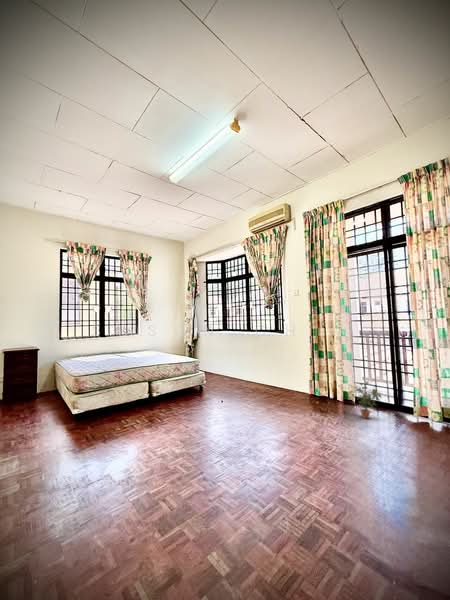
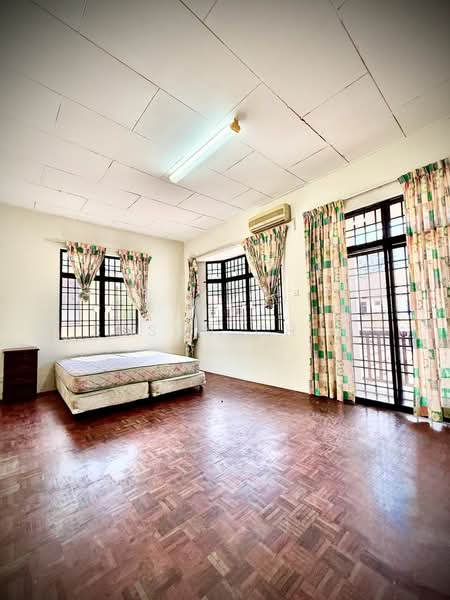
- potted plant (364, 399)
